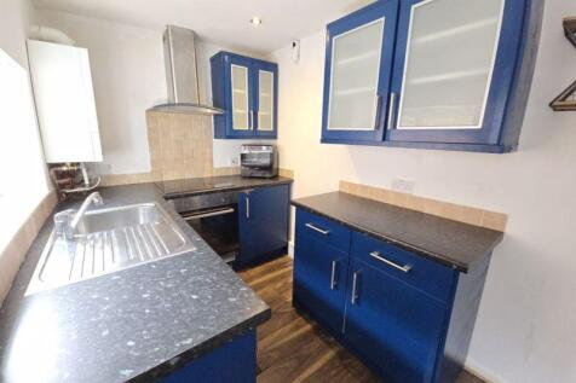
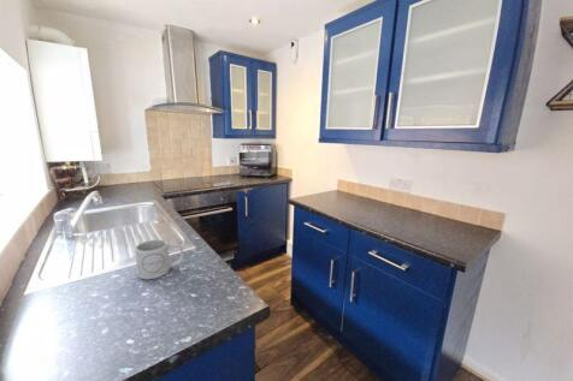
+ mug (160, 256)
